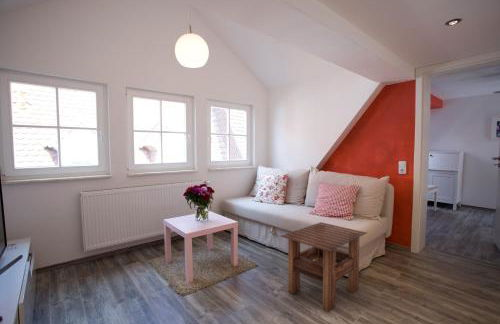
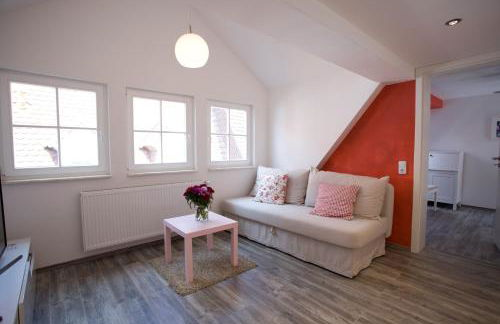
- side table (324, 262)
